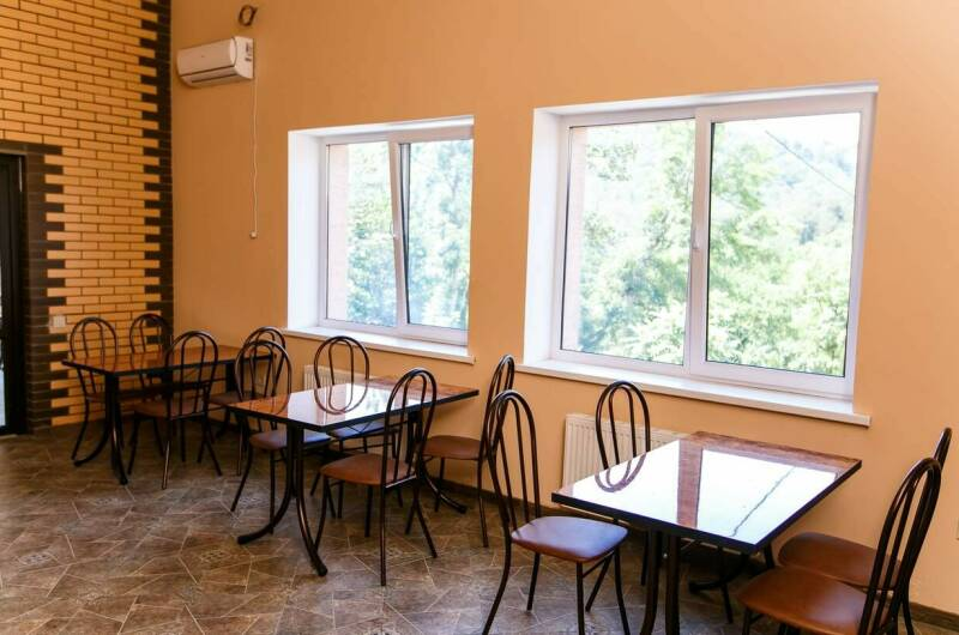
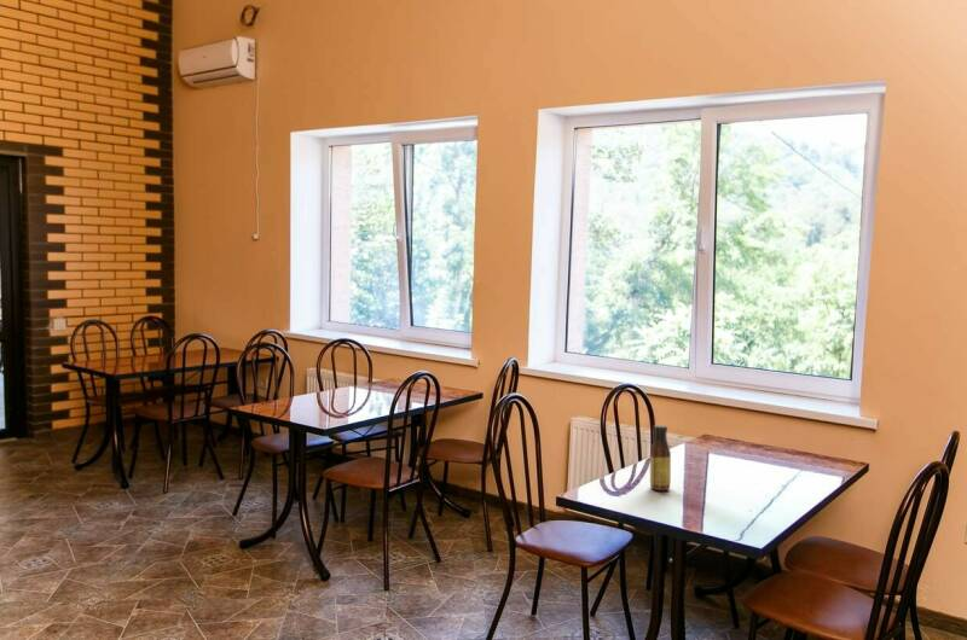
+ sauce bottle (660, 456)
